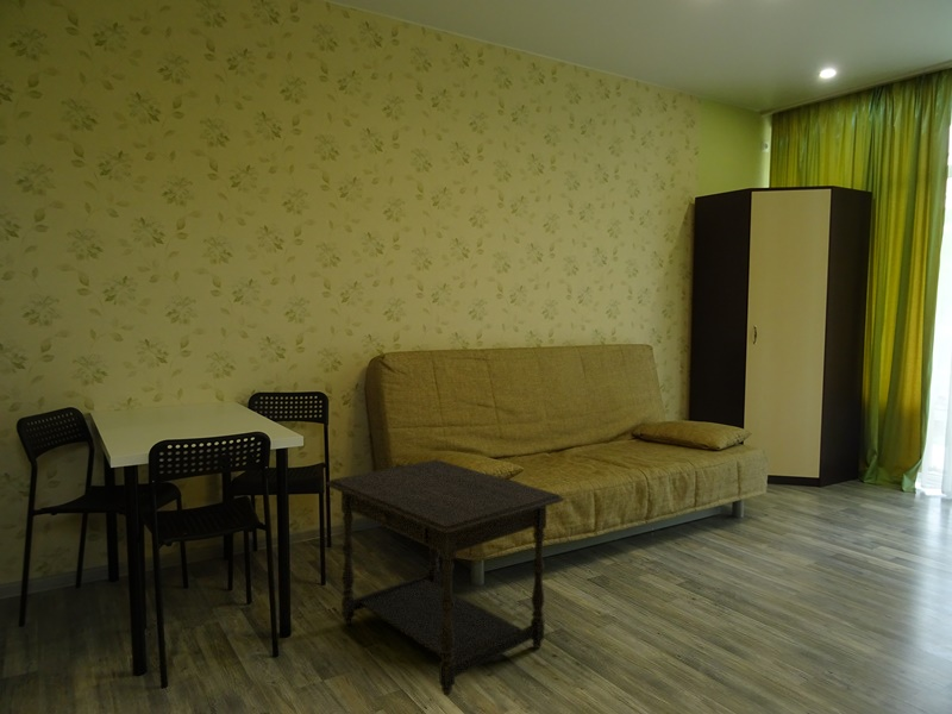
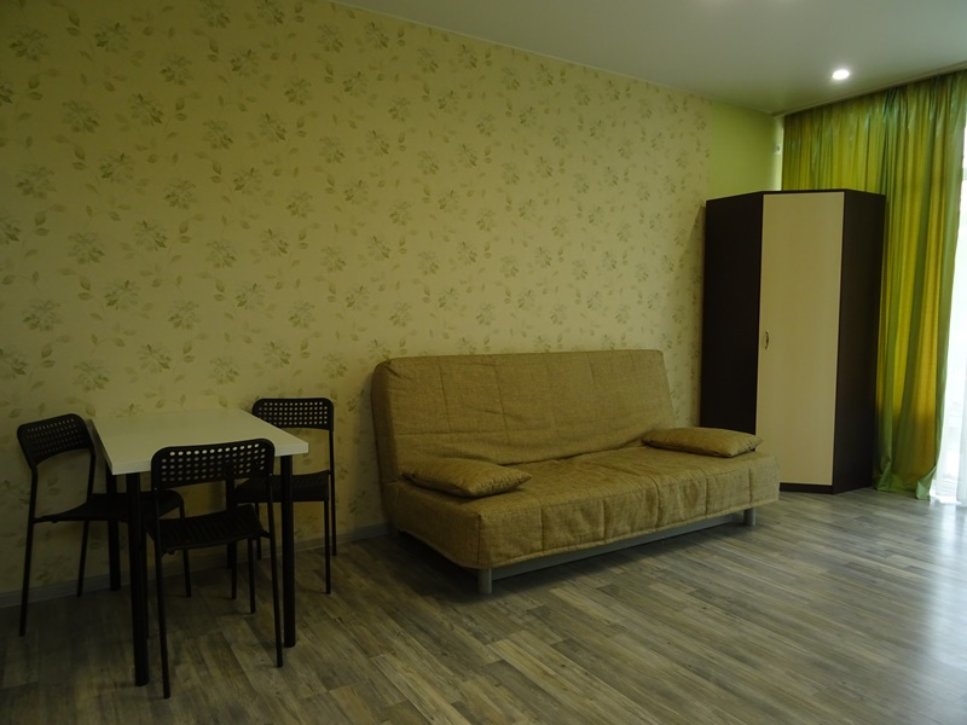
- side table (438, 563)
